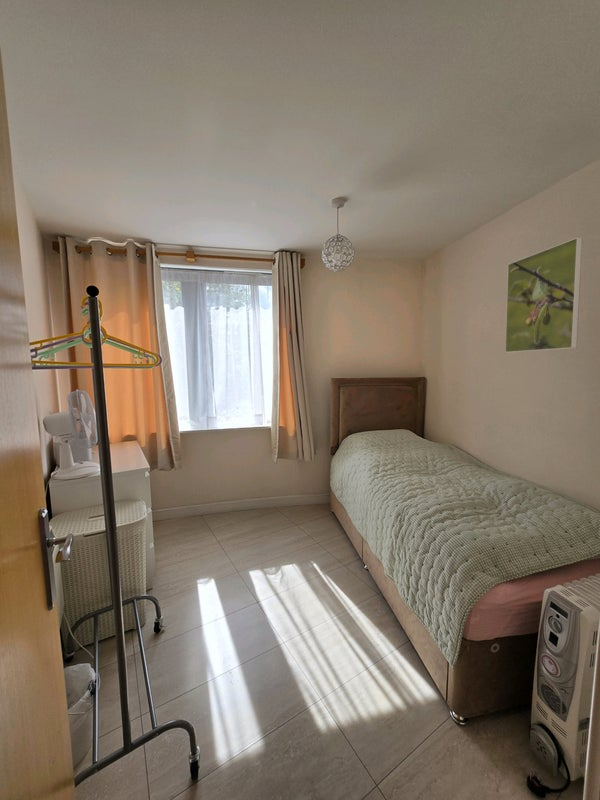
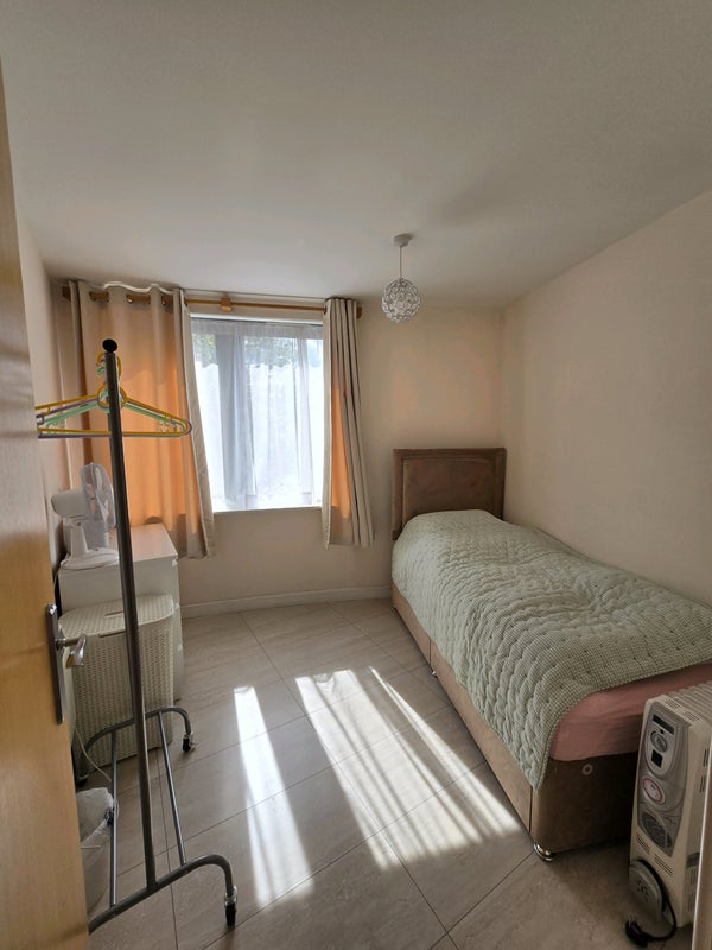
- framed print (539, 302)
